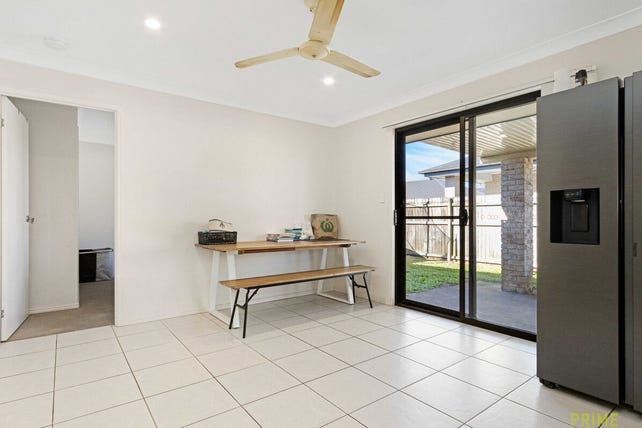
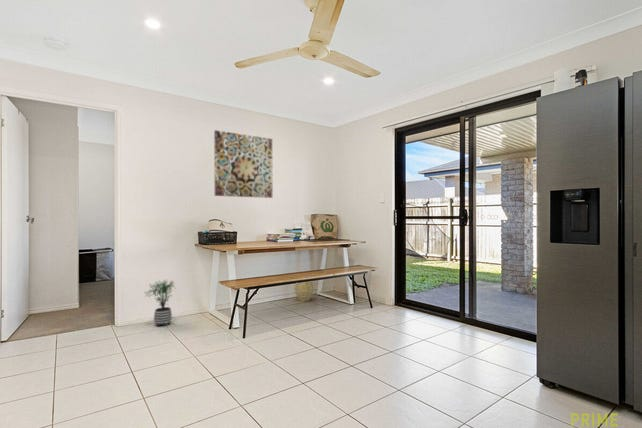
+ woven basket (304, 288)
+ wall art (244, 165)
+ potted plant (161, 302)
